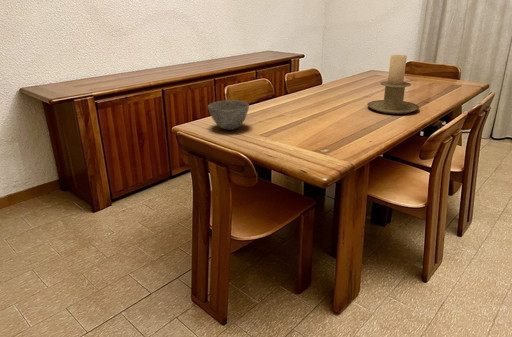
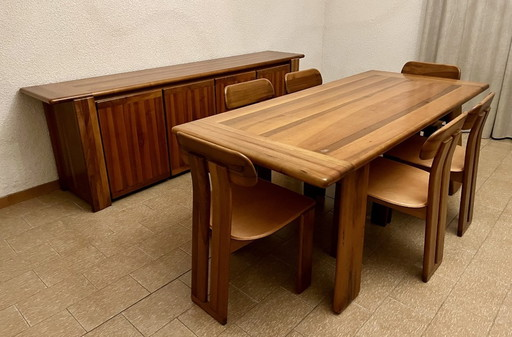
- bowl (228, 116)
- candle holder (395, 82)
